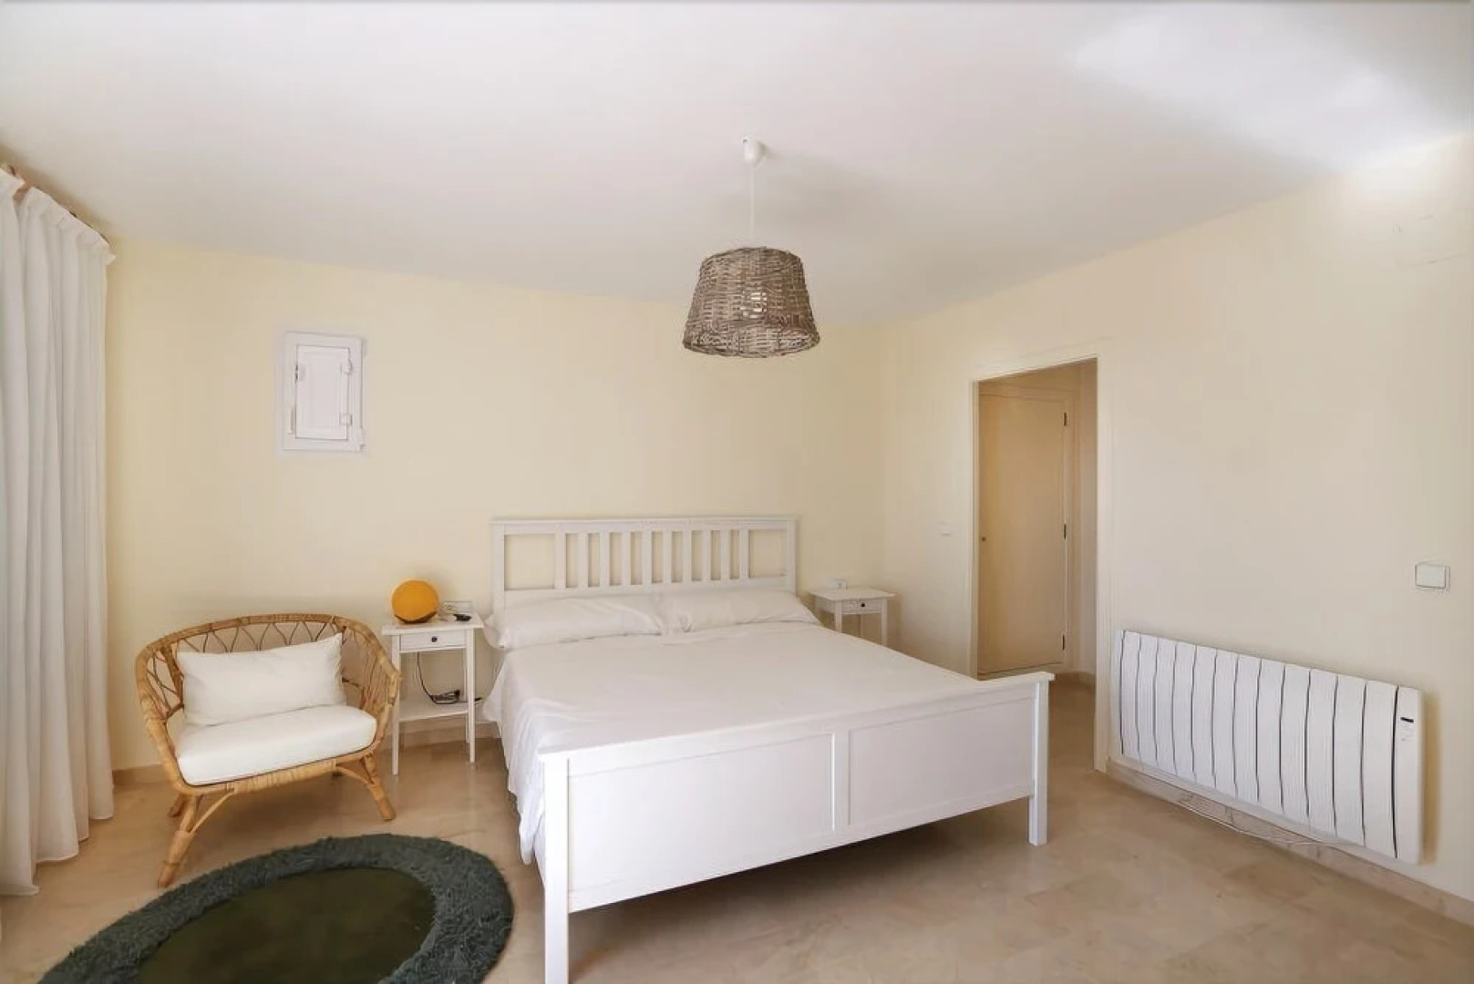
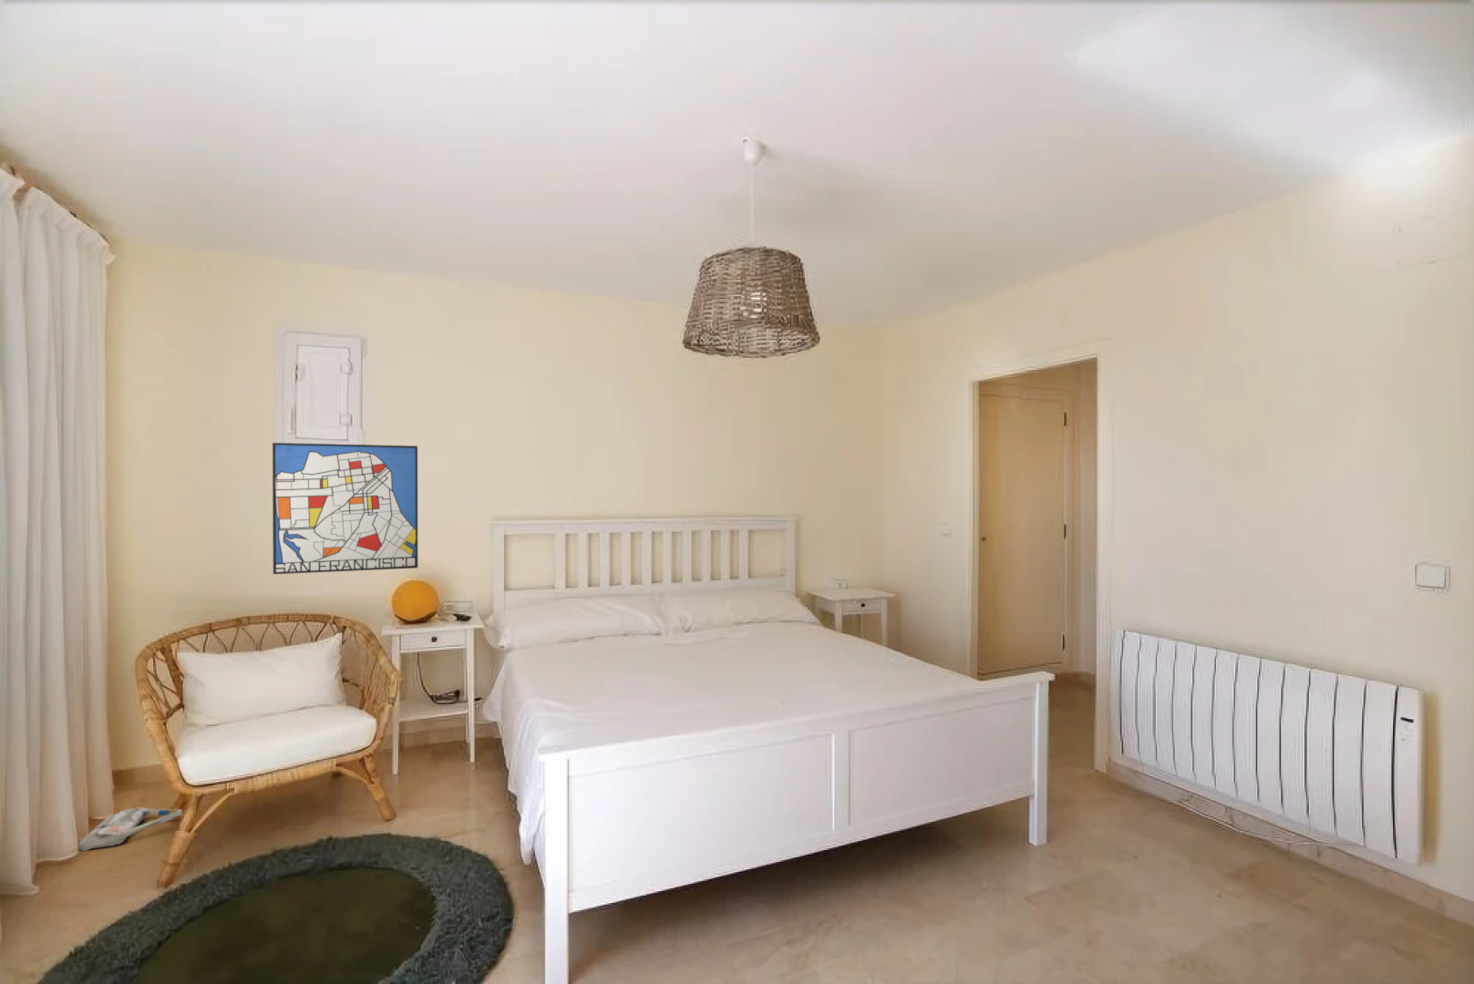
+ wall art (347, 507)
+ bag (137, 823)
